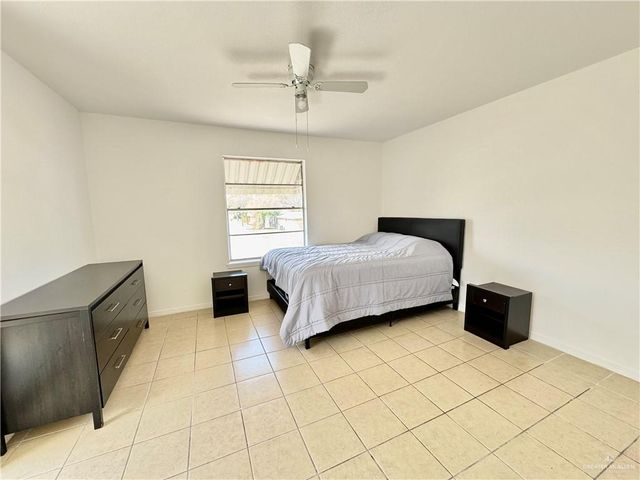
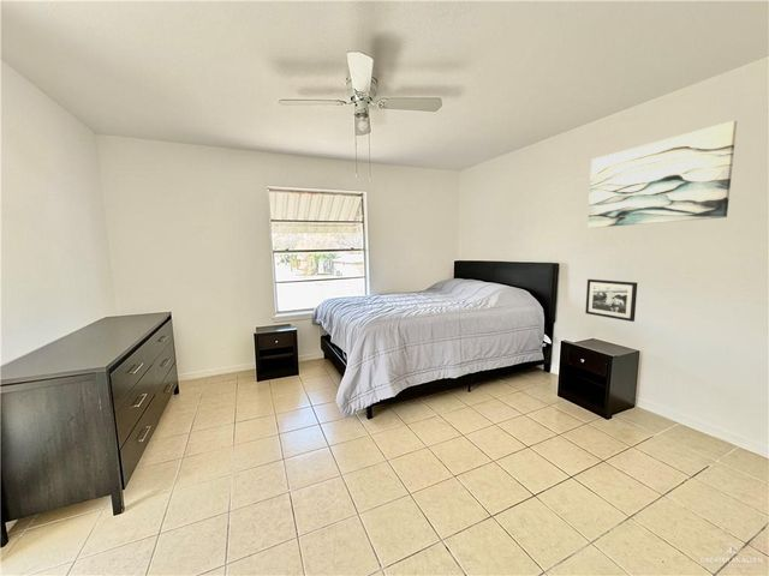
+ wall art (649, 184)
+ picture frame (609, 299)
